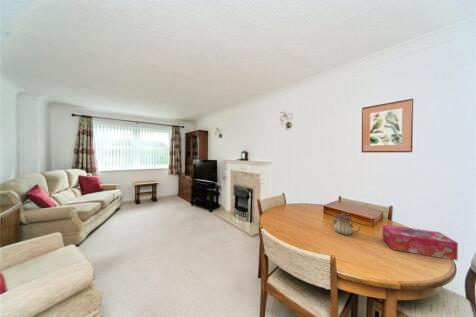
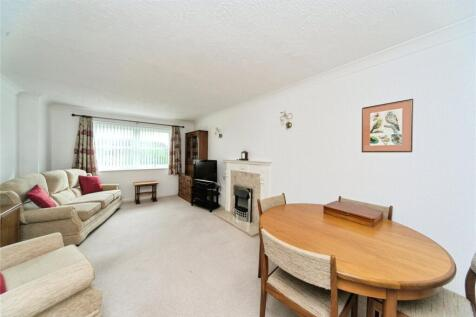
- teapot (344, 222)
- tissue box (415, 240)
